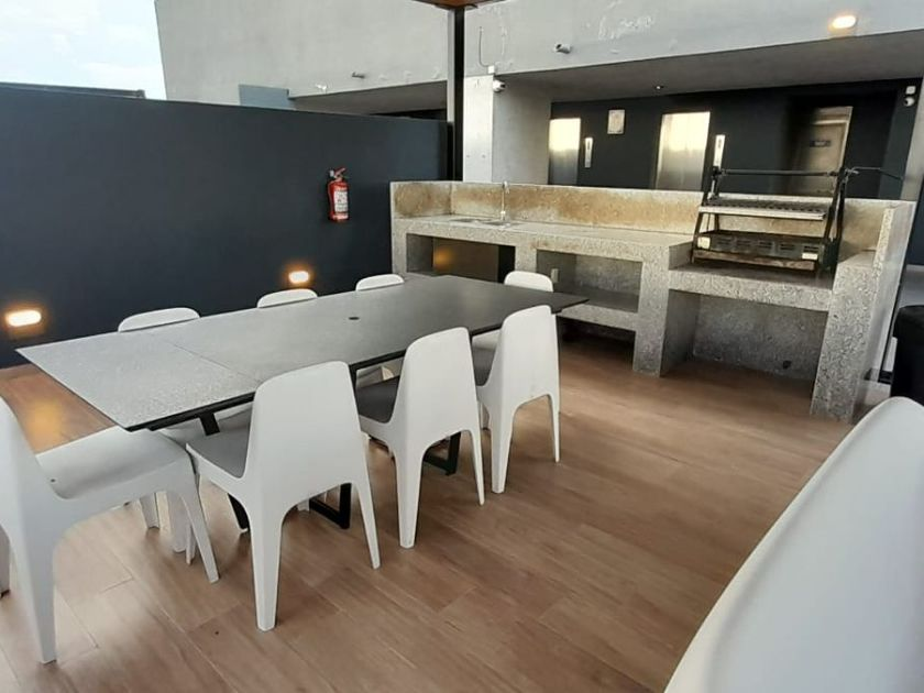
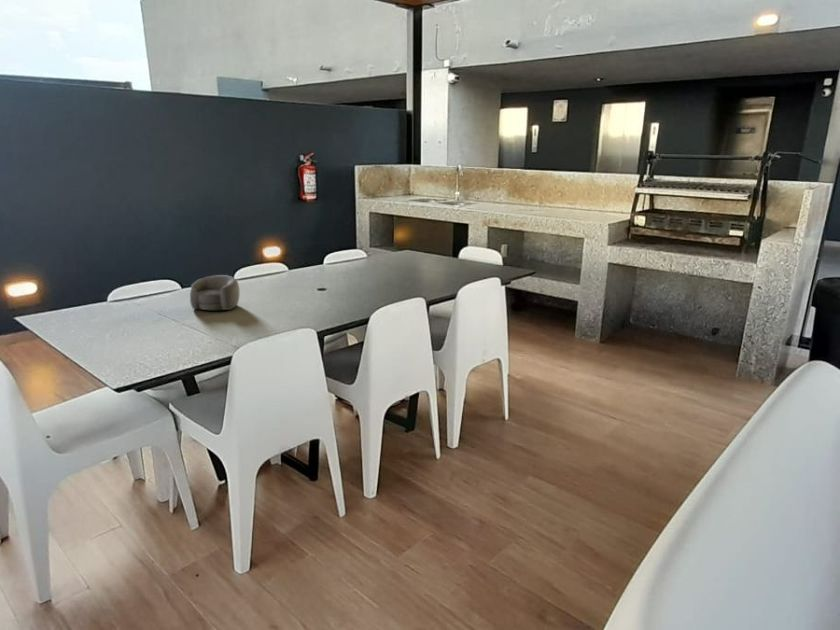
+ decorative bowl (216, 292)
